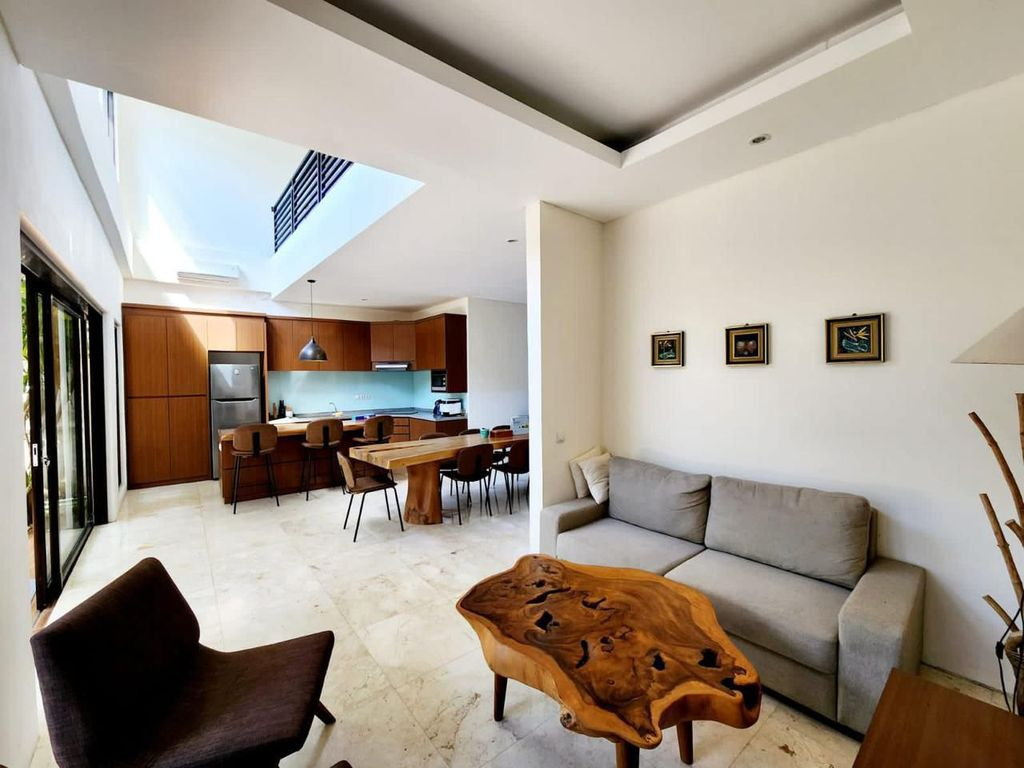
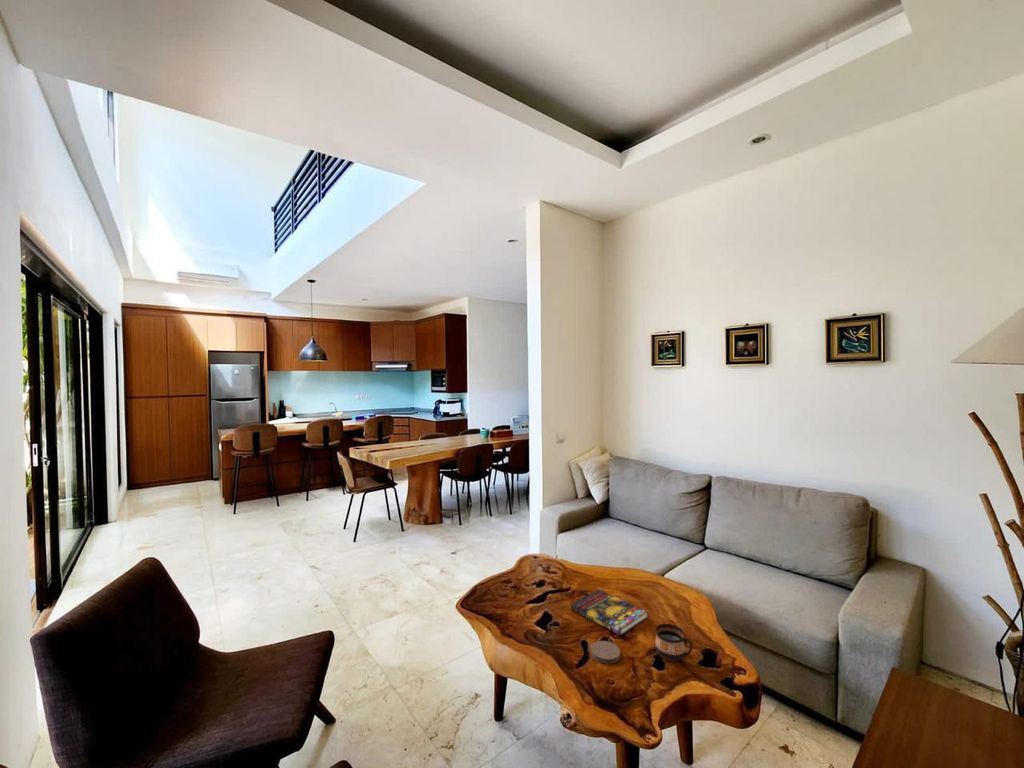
+ cup (671, 643)
+ book (608, 610)
+ coaster (605, 651)
